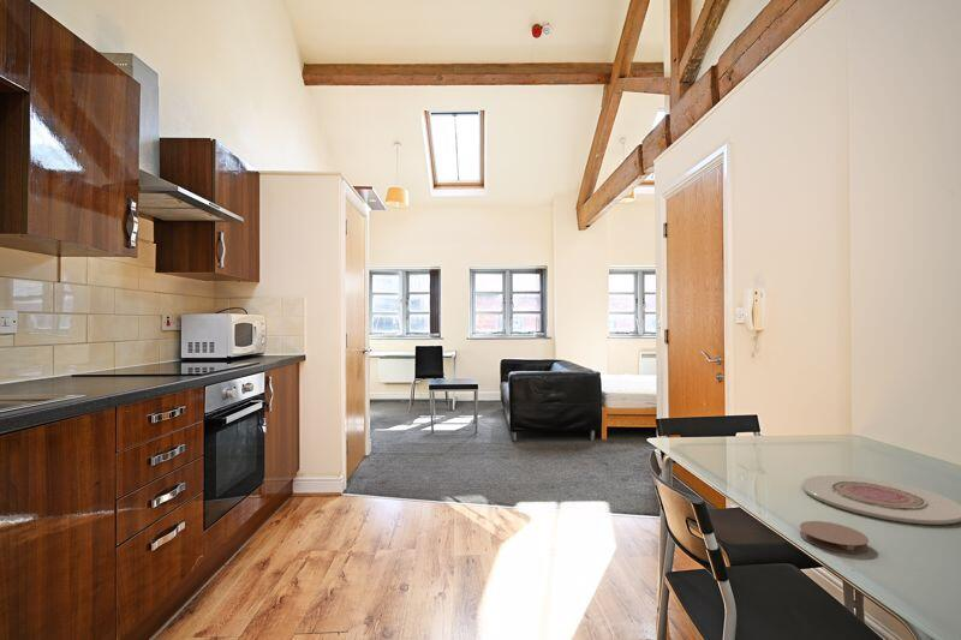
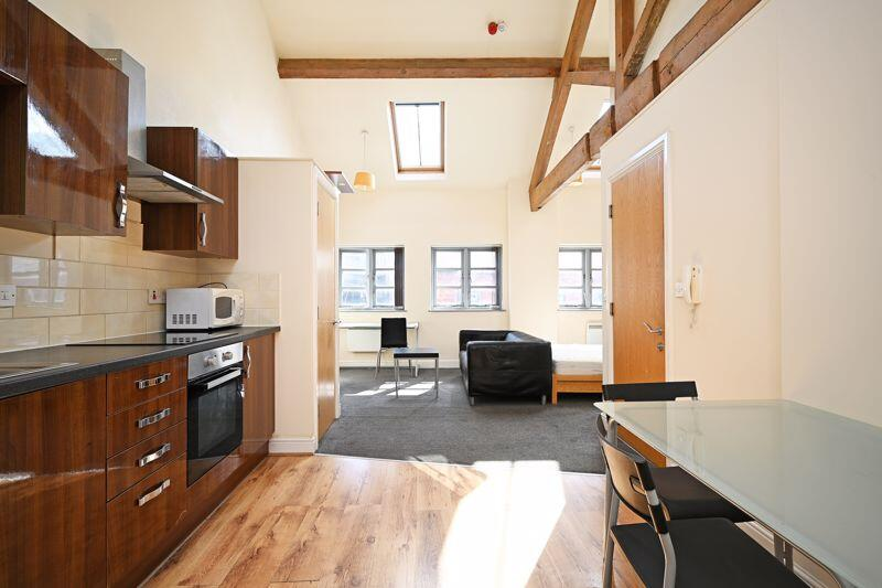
- coaster (832, 536)
- plate (877, 496)
